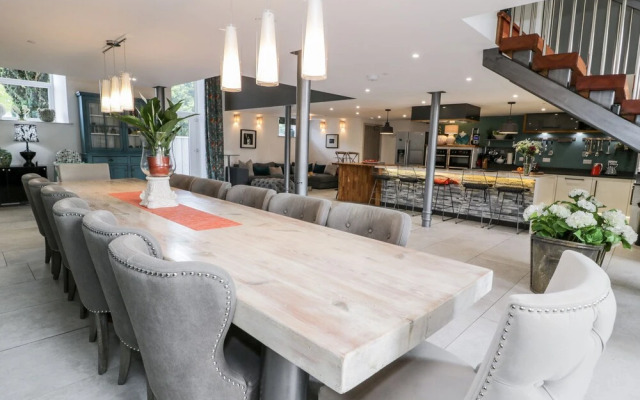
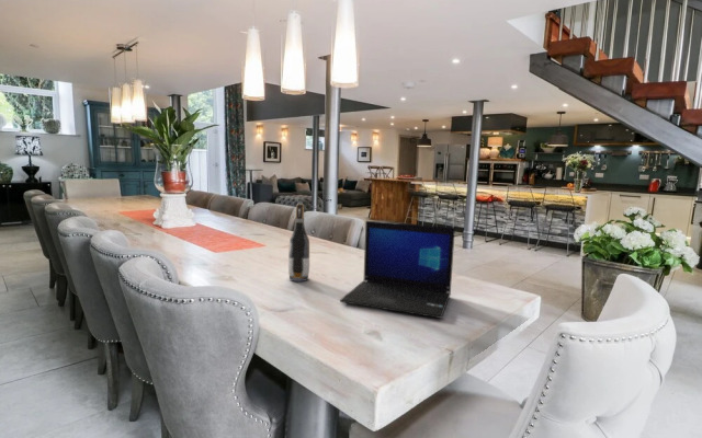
+ laptop (399, 264)
+ wine bottle (299, 241)
